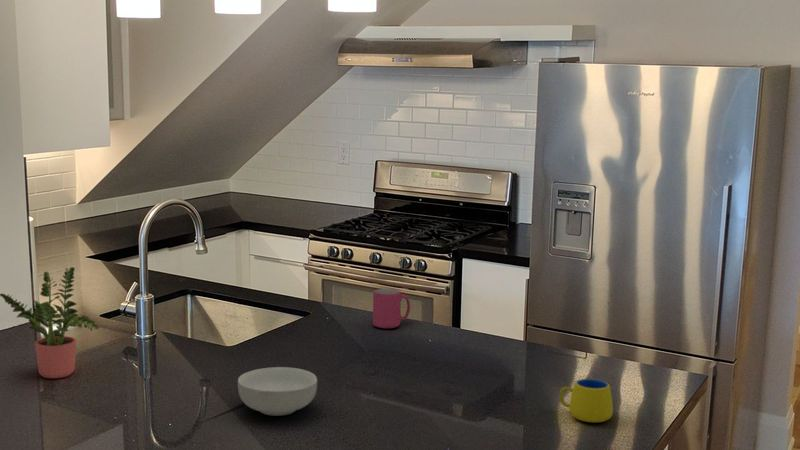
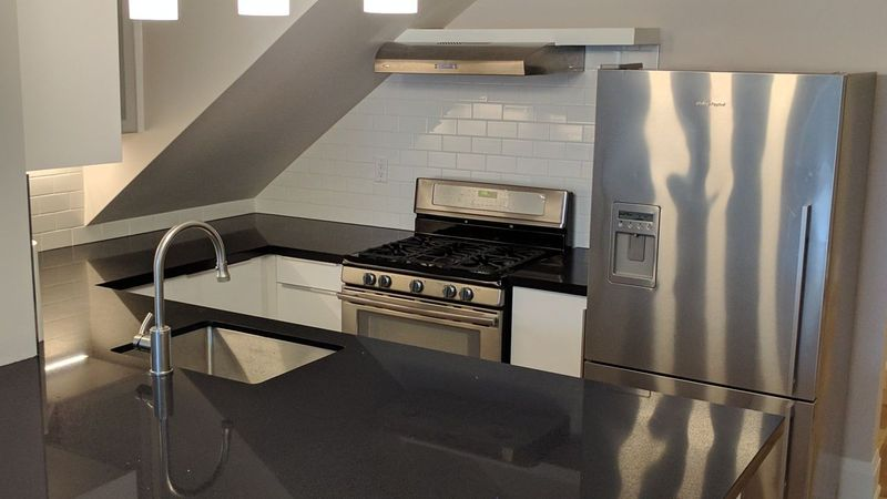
- mug (585, 399)
- mug (391, 308)
- cereal bowl (277, 393)
- potted plant (56, 327)
